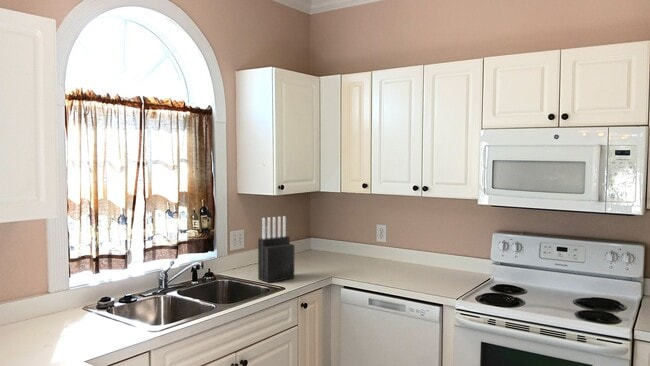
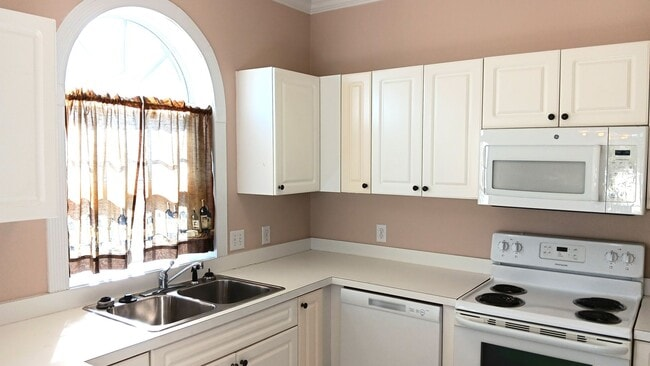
- knife block (277, 248)
